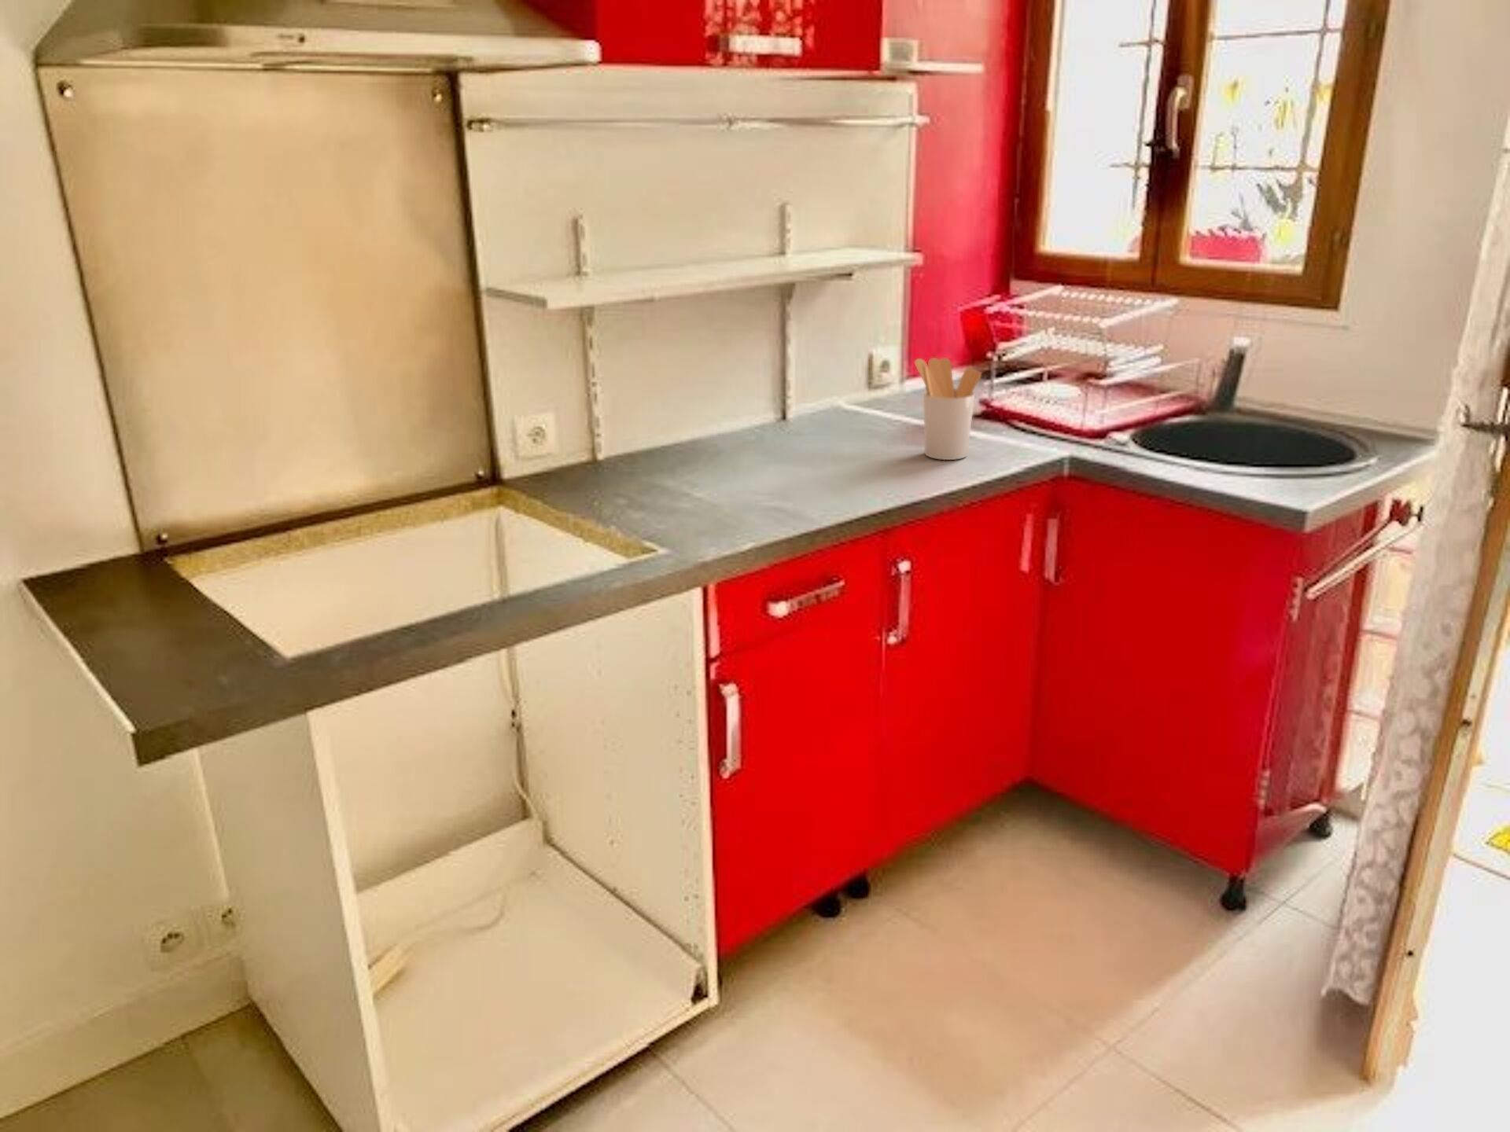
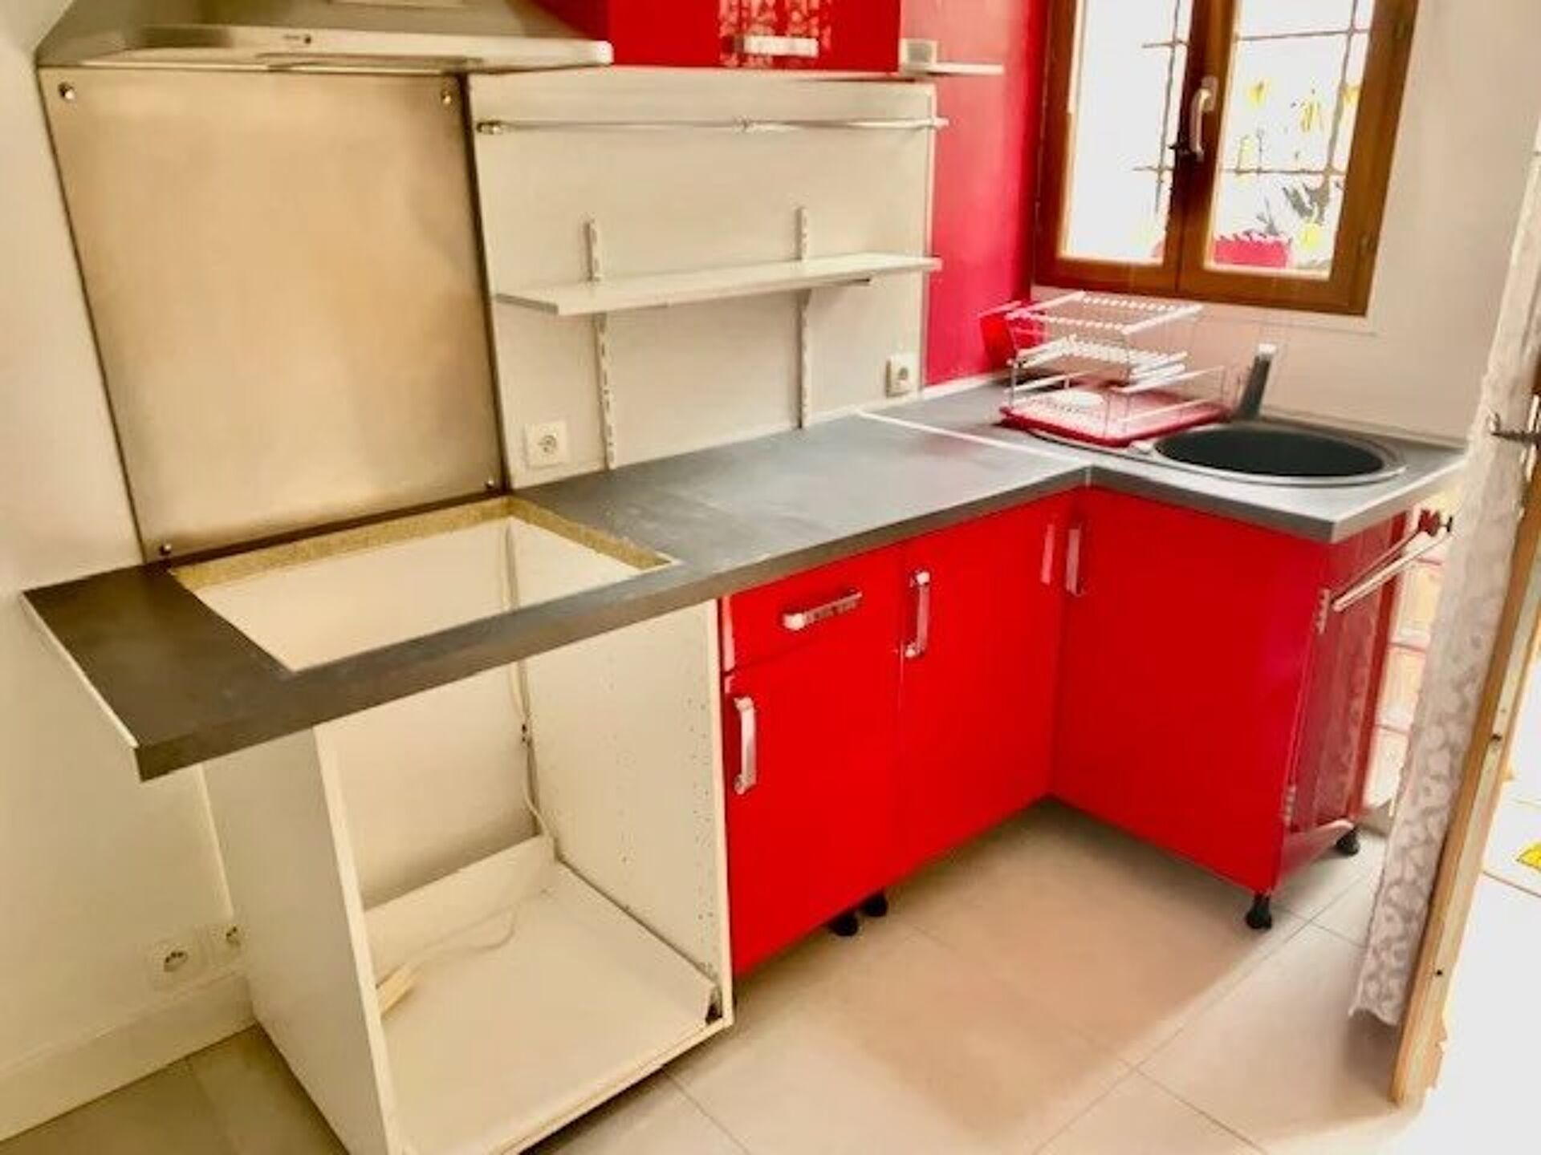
- utensil holder (942, 405)
